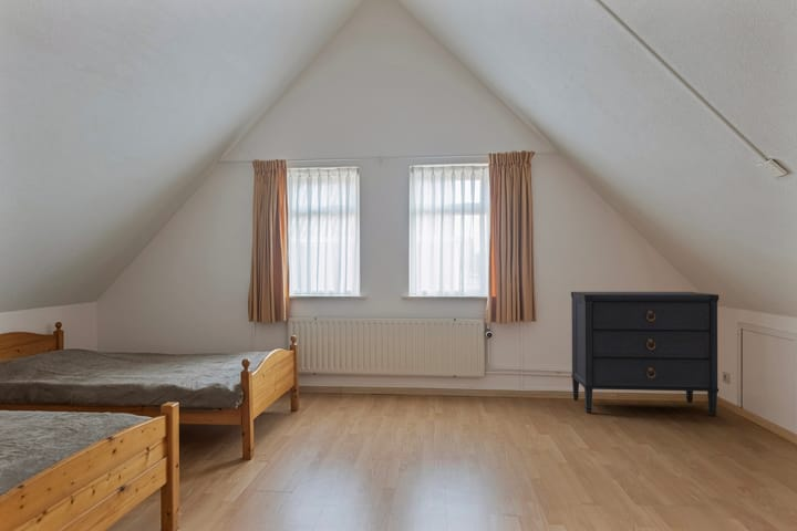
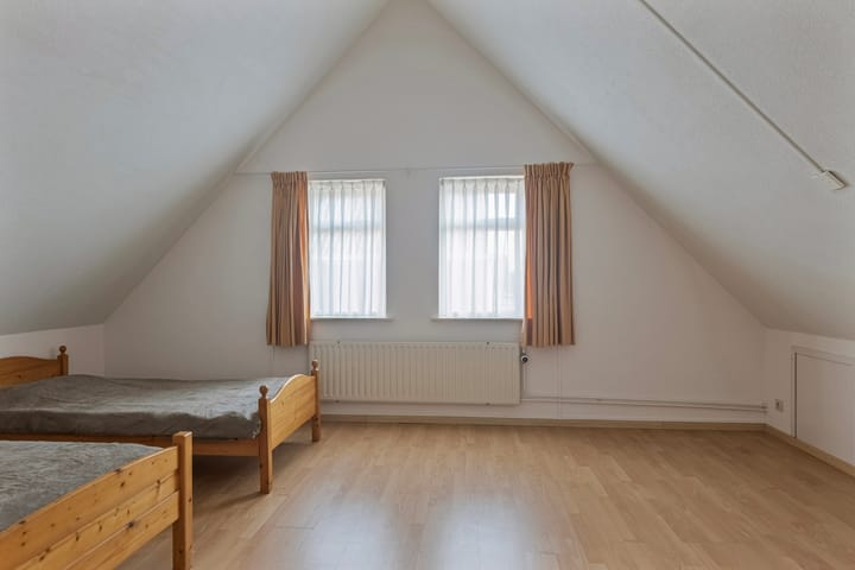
- dresser (640, 350)
